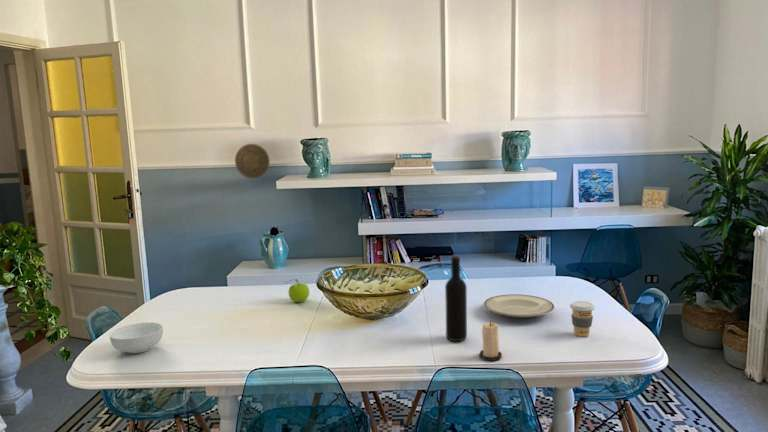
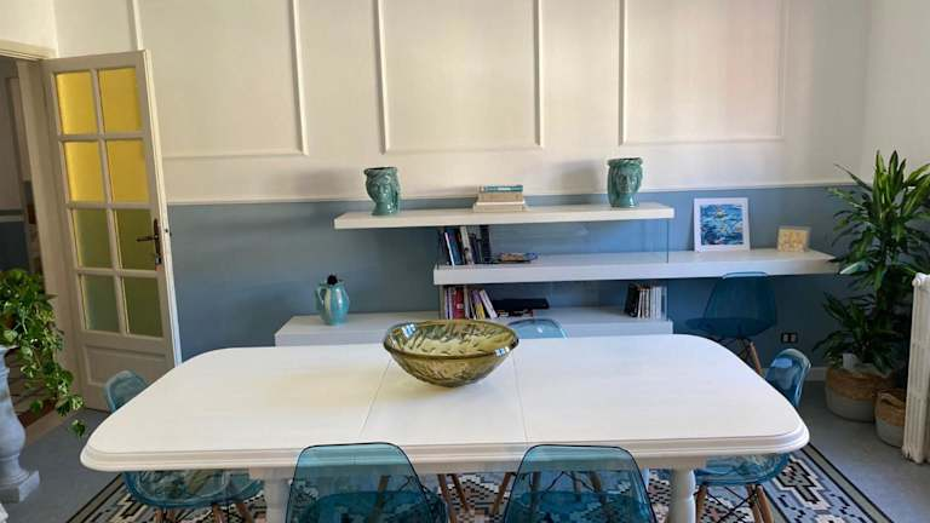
- wine bottle (455, 297)
- plate (518, 308)
- fruit (294, 289)
- decorative plate (251, 161)
- coffee cup (581, 319)
- candle (490, 338)
- cereal bowl (137, 339)
